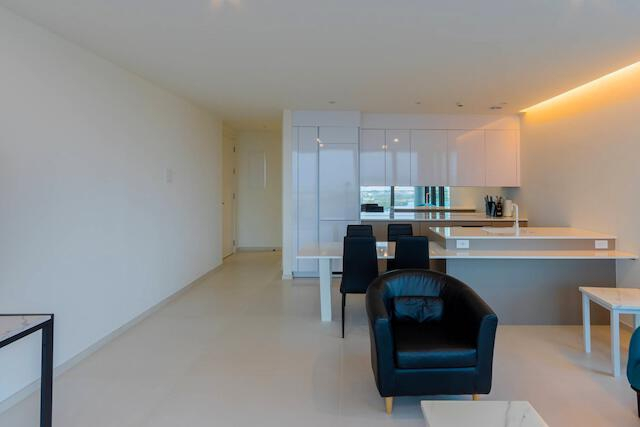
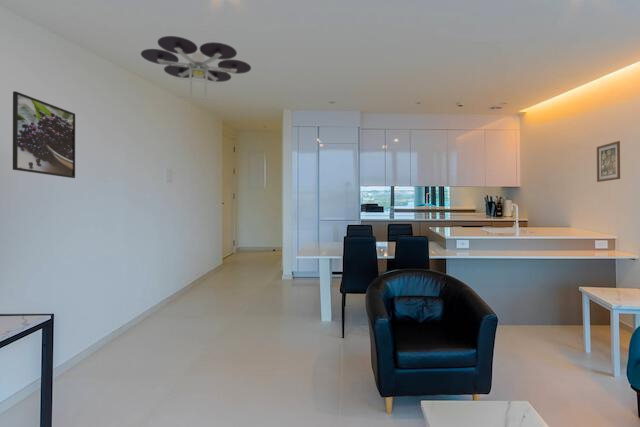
+ wall art (607, 162)
+ ceiling light (198, 73)
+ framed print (47, 138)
